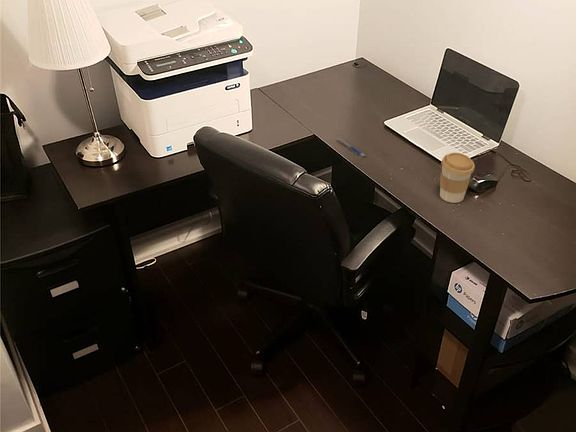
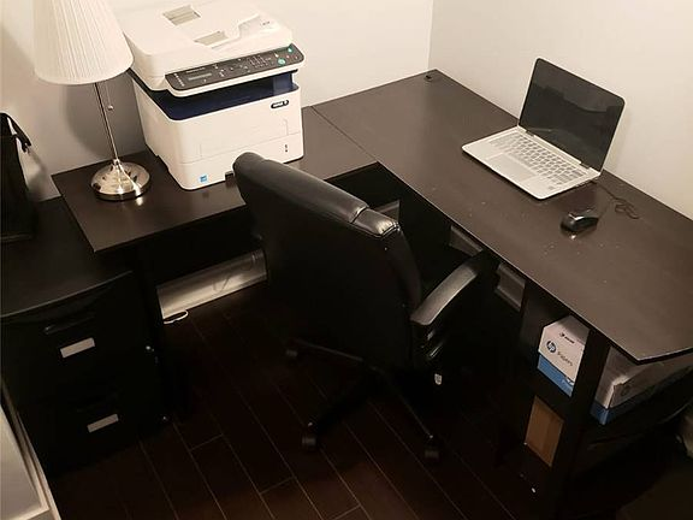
- coffee cup (455, 177)
- pen (350, 146)
